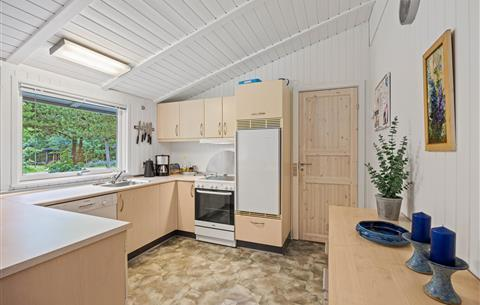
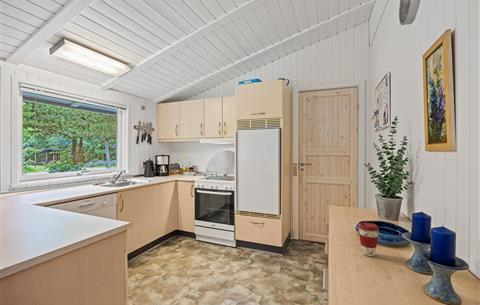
+ coffee cup (368, 239)
